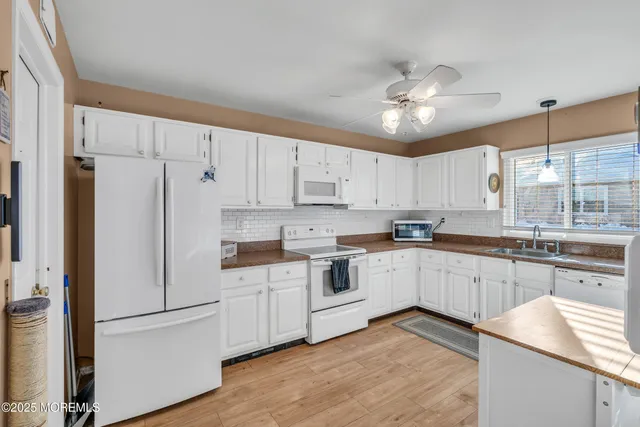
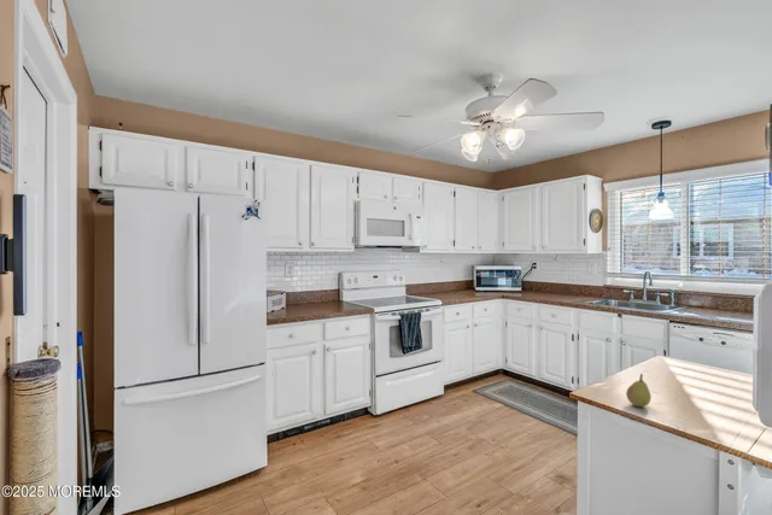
+ fruit (638, 388)
